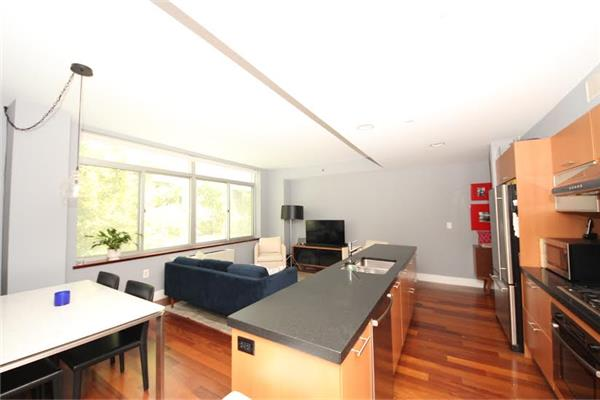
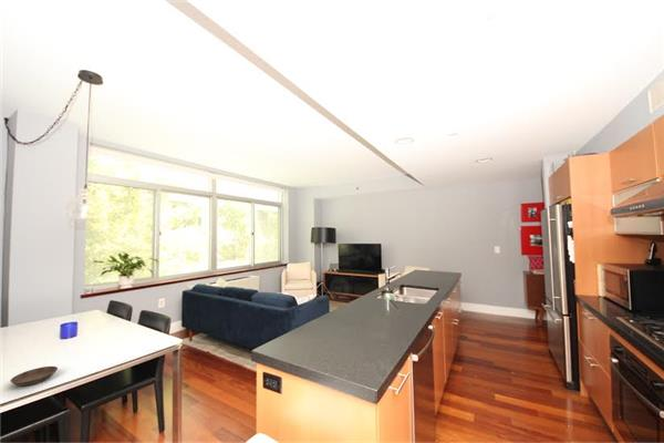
+ saucer (34, 377)
